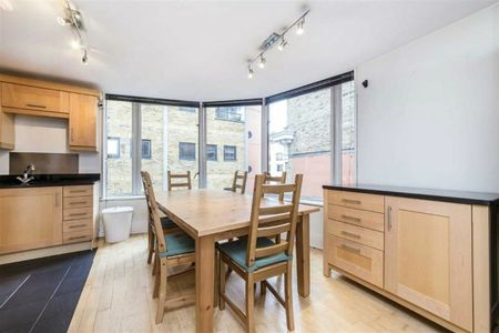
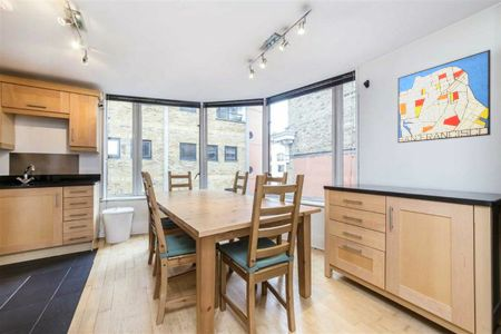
+ wall art (438, 102)
